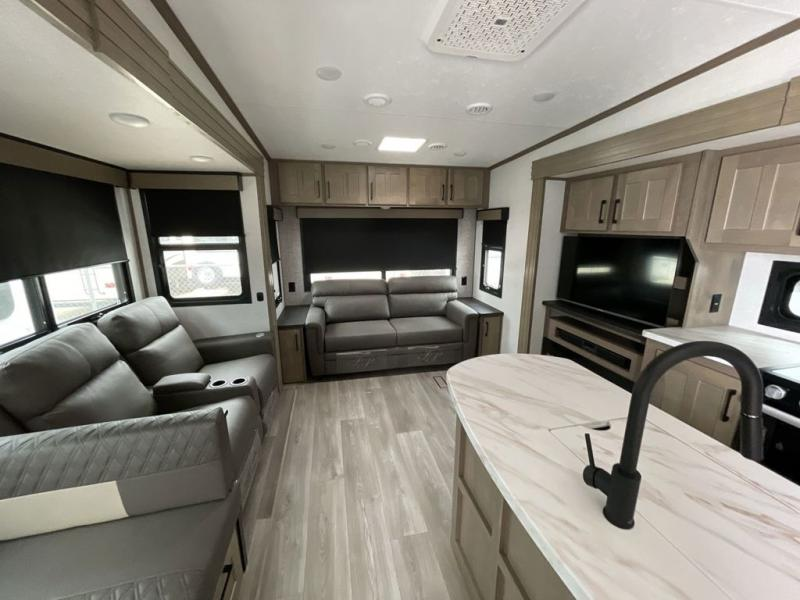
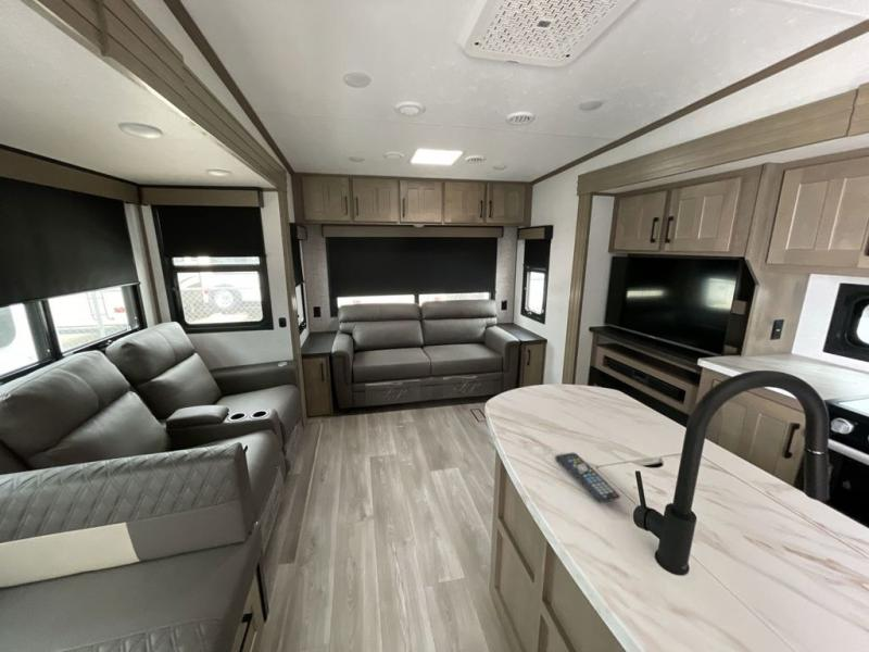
+ remote control (584, 474)
